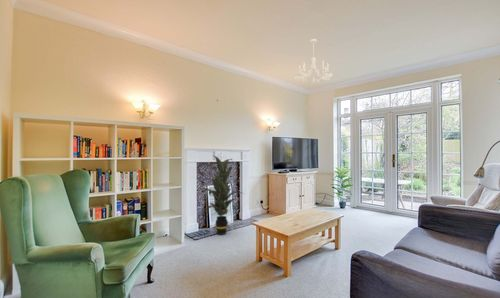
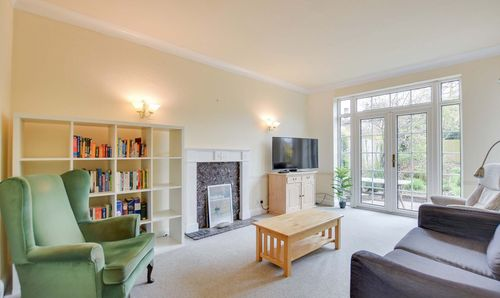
- chandelier (313, 61)
- indoor plant (218, 194)
